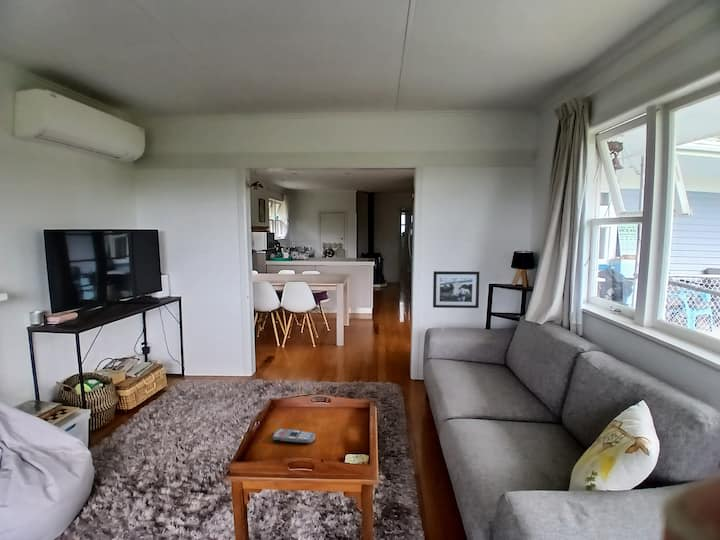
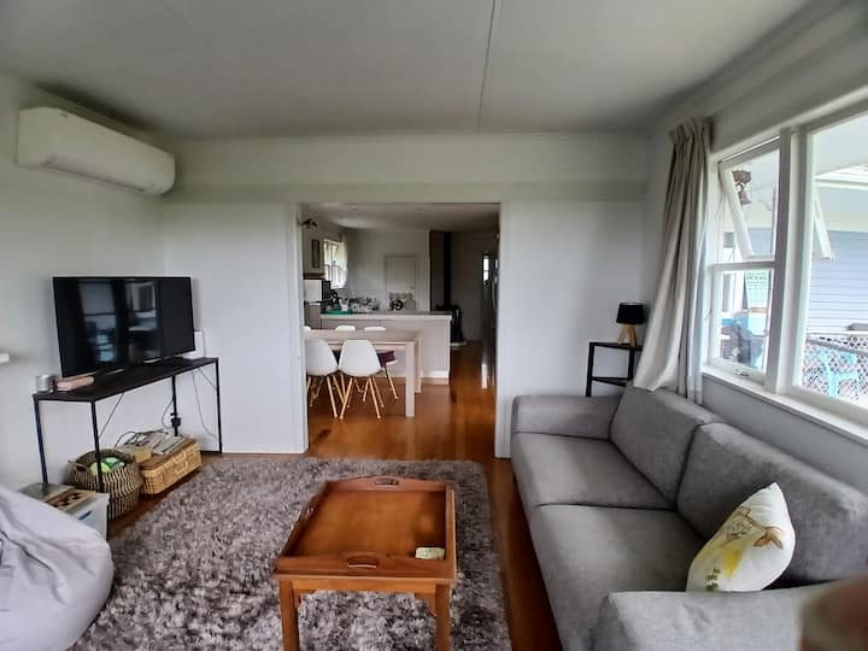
- picture frame (455, 289)
- remote control (294, 436)
